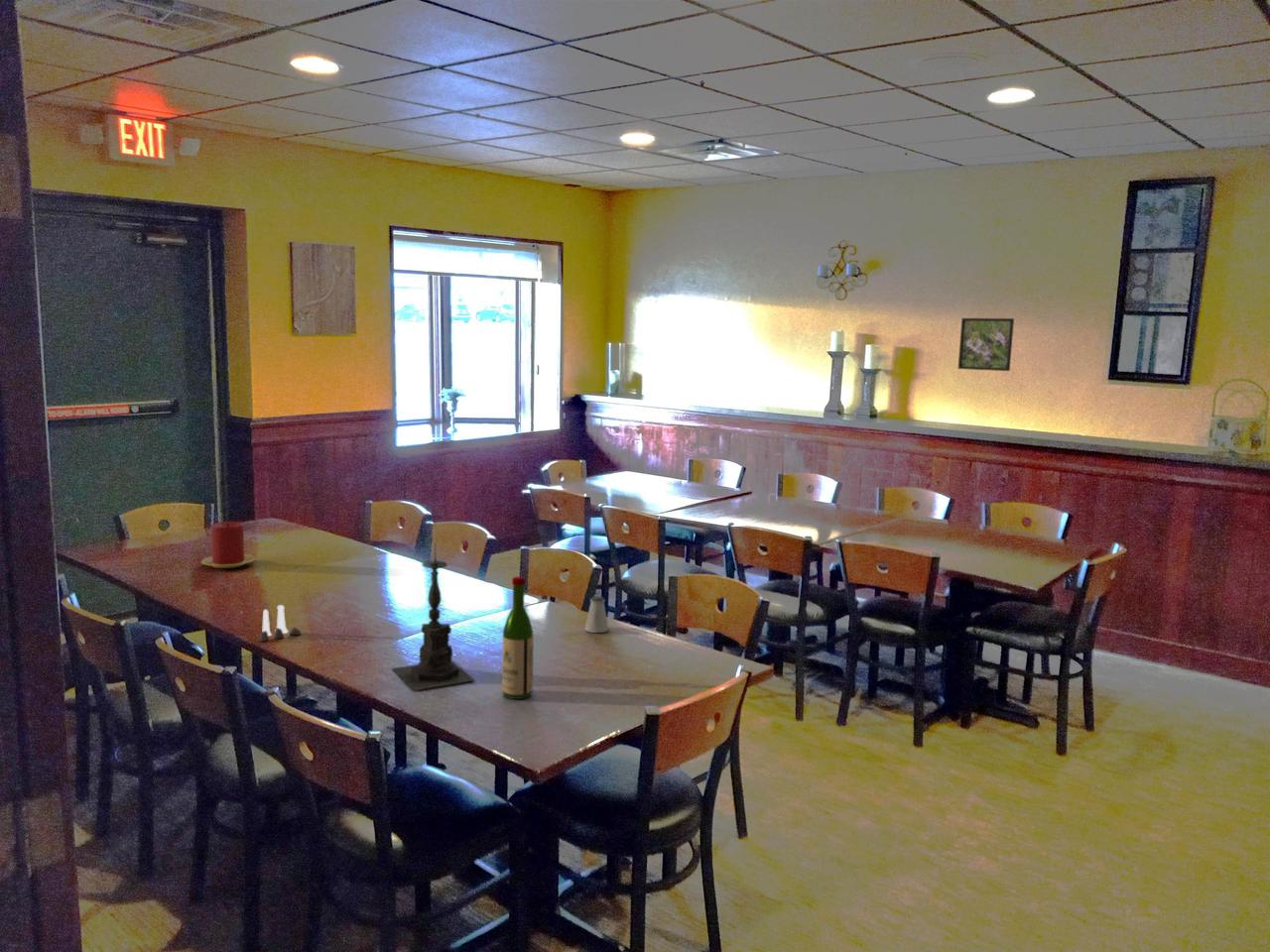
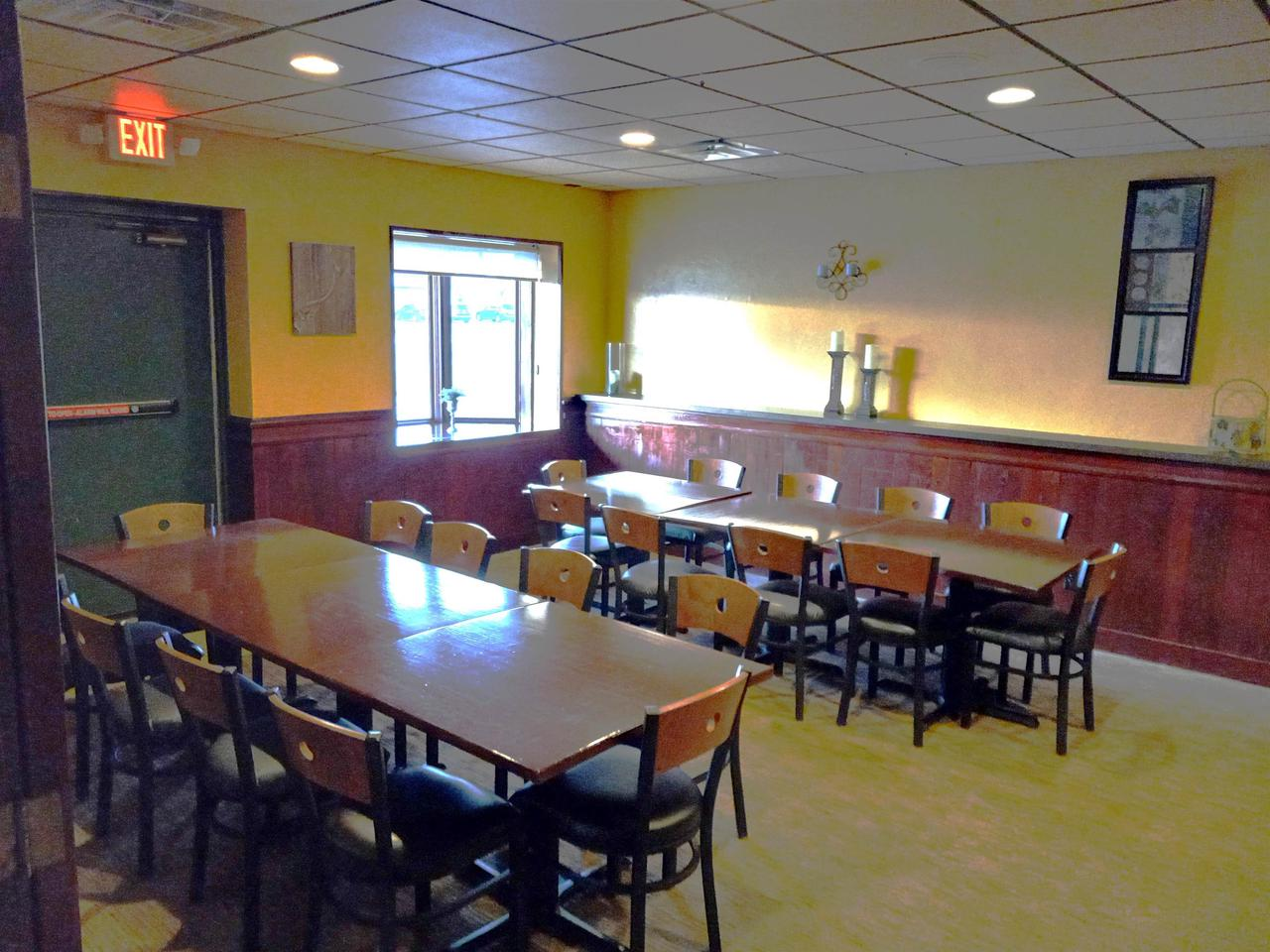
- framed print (985, 344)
- candle holder (433, 610)
- saltshaker (596, 613)
- wine bottle (518, 636)
- salt and pepper shaker set (278, 621)
- candle (227, 543)
